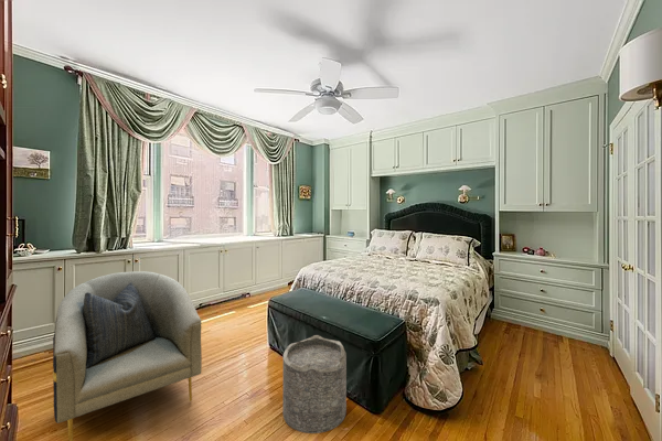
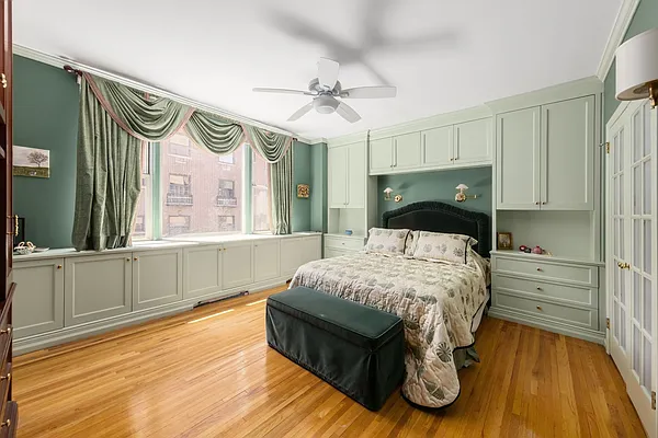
- armchair (129, 337)
- well (314, 378)
